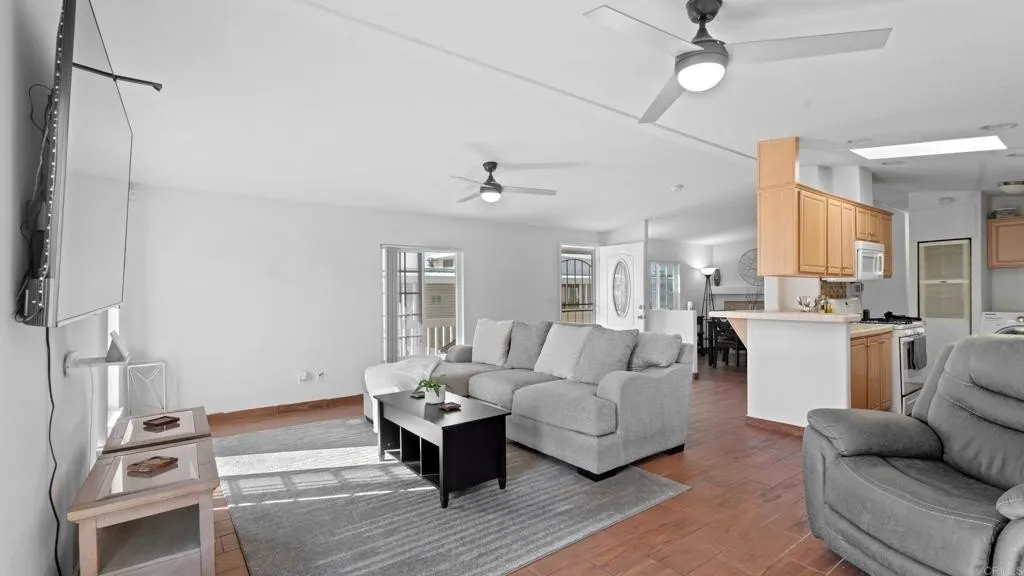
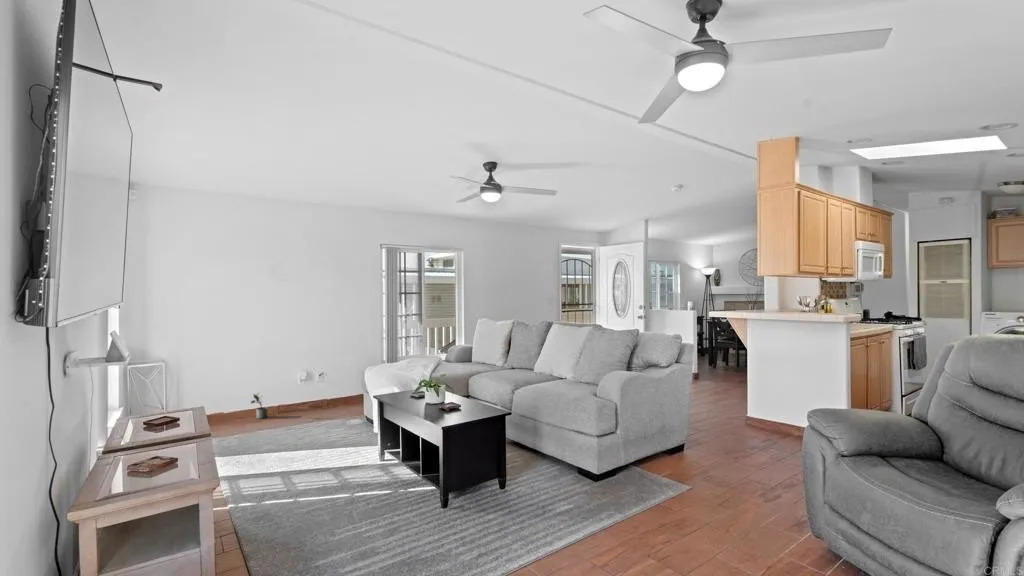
+ potted plant (260, 405)
